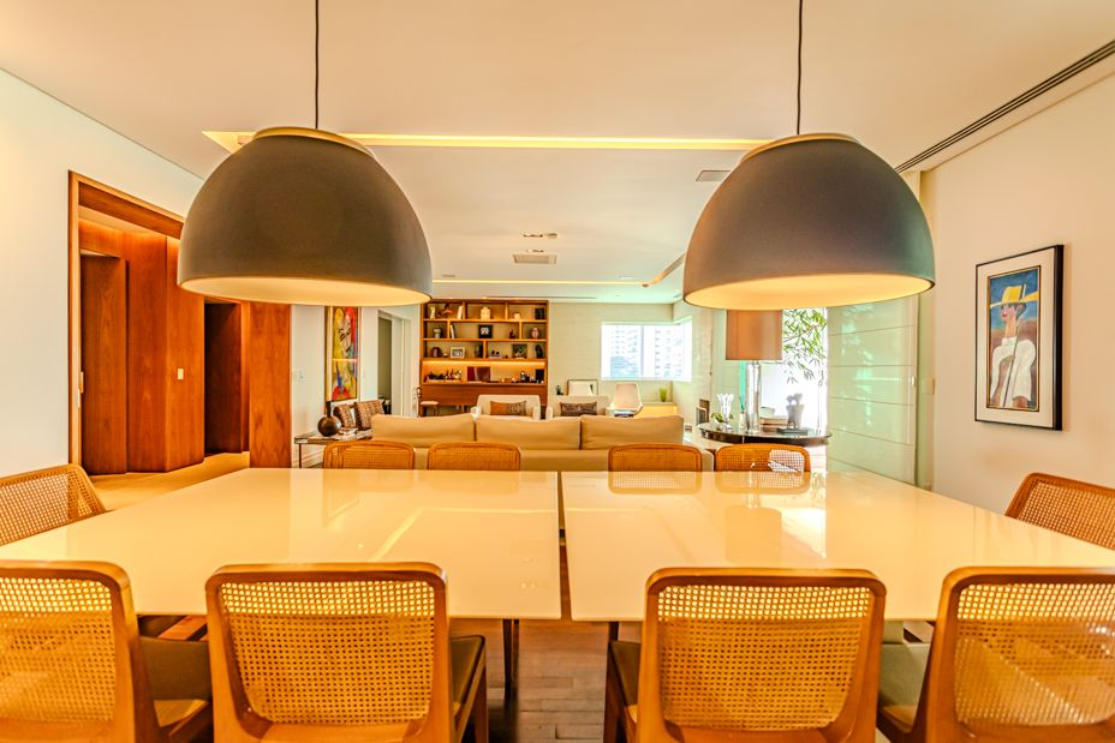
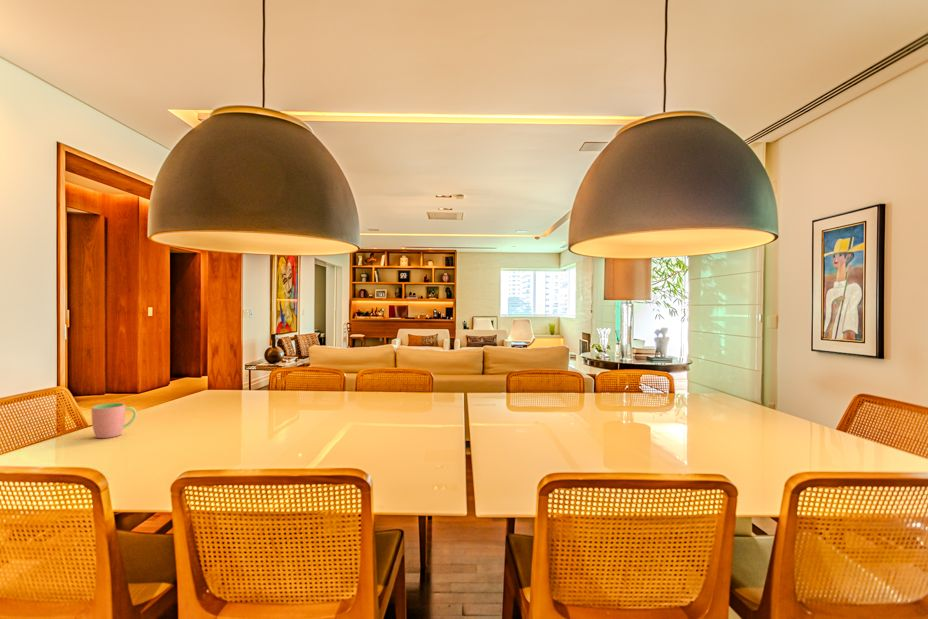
+ cup (114, 419)
